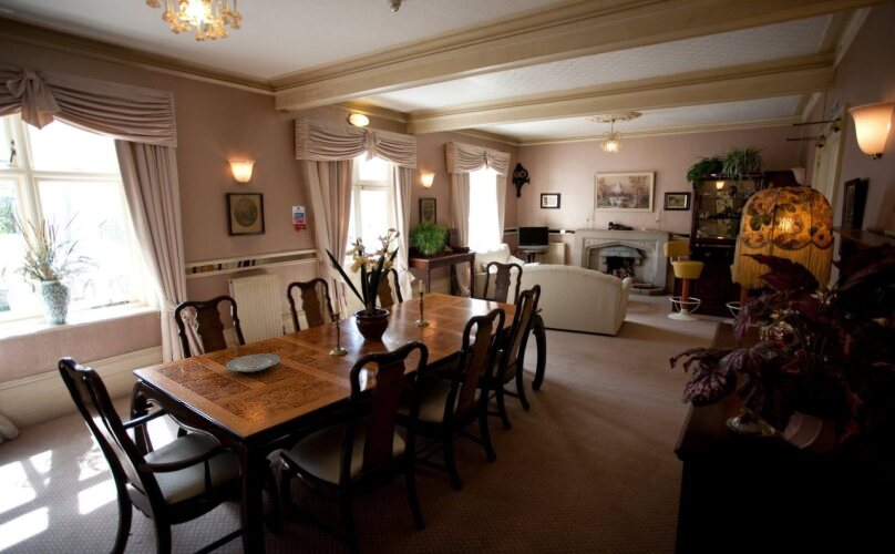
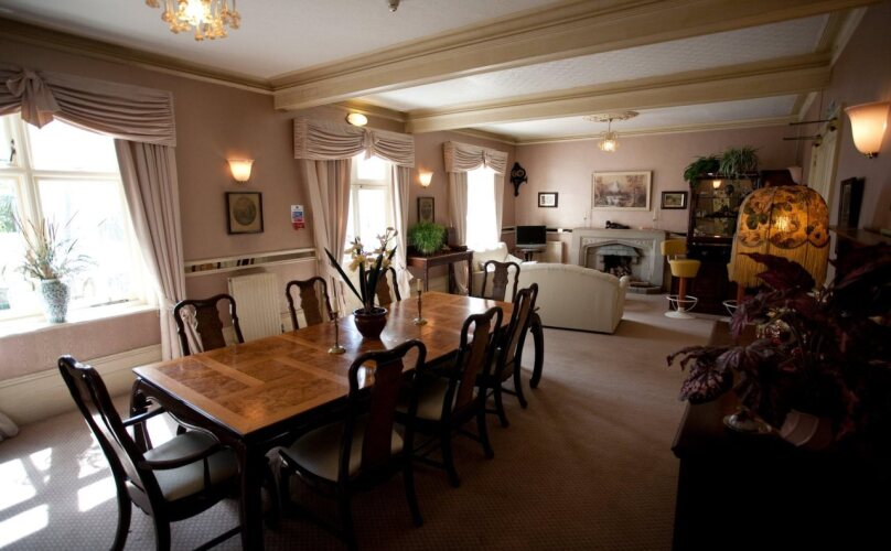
- plate (254, 365)
